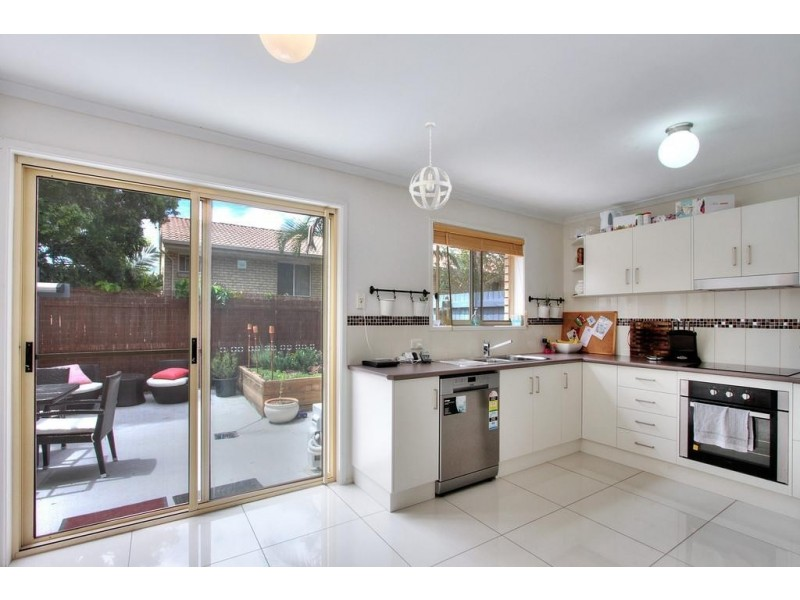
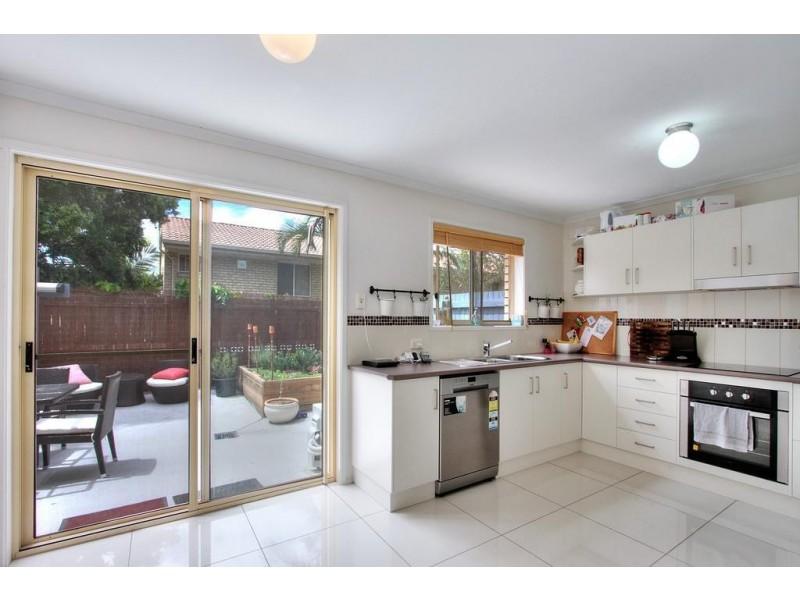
- pendant light (430, 167)
